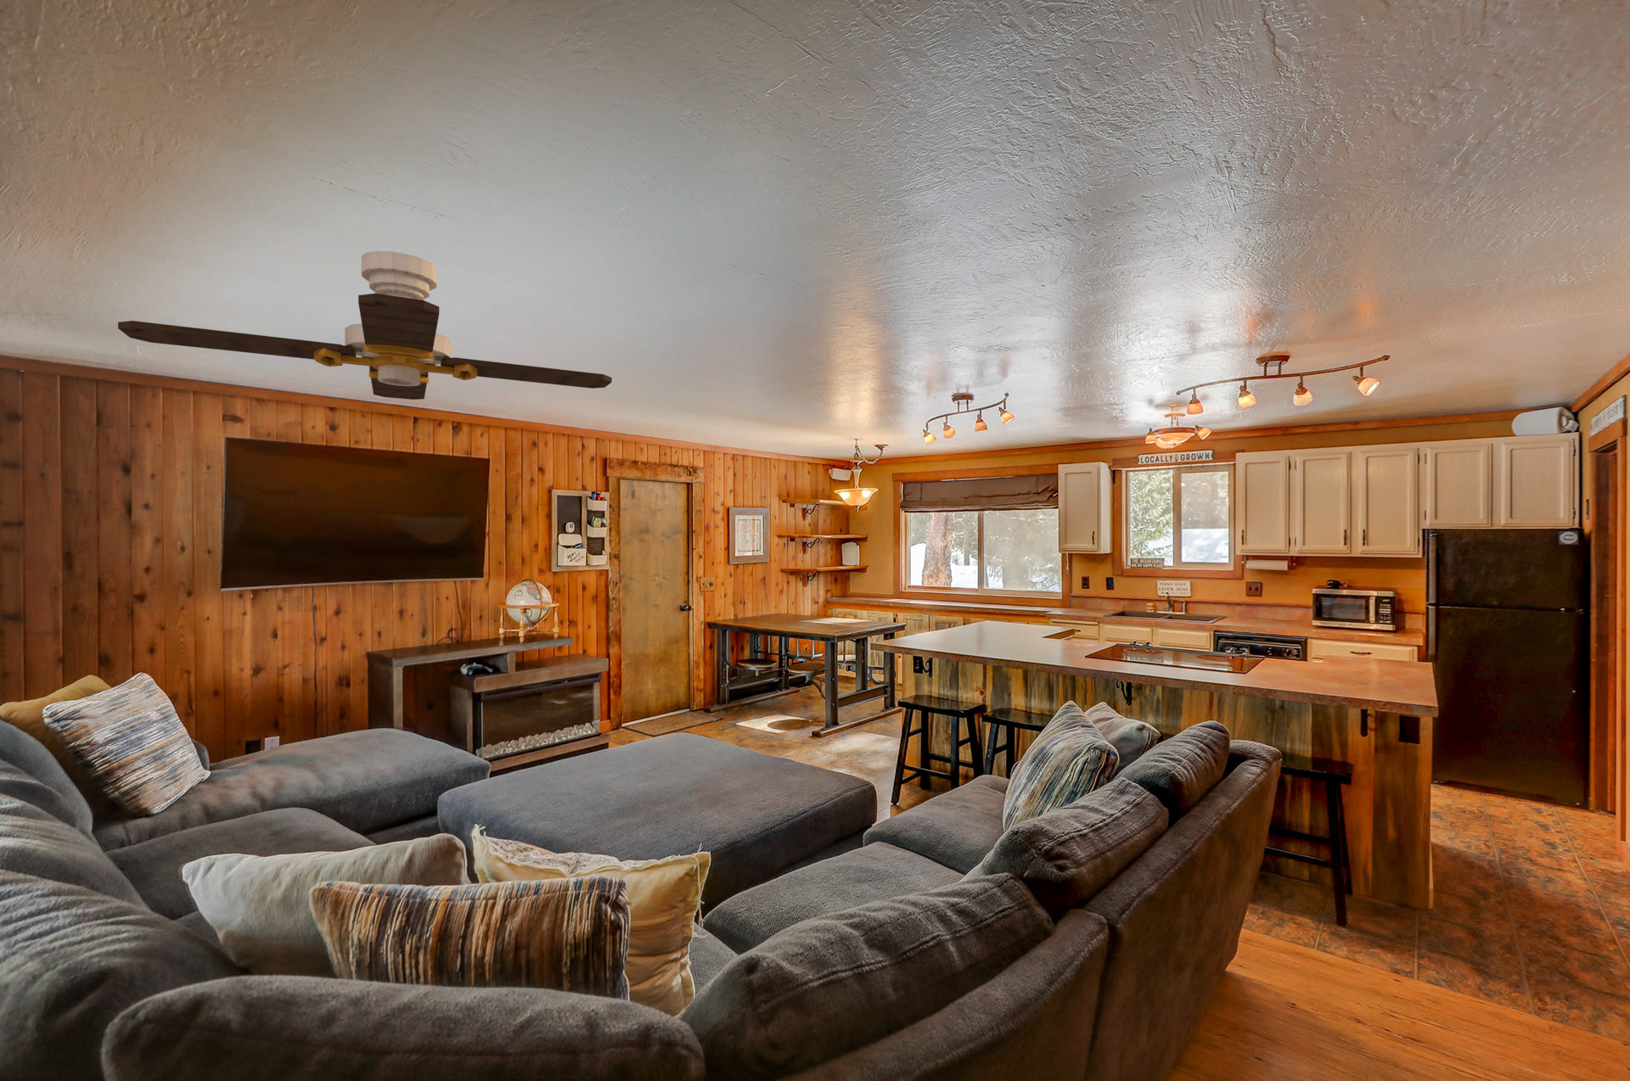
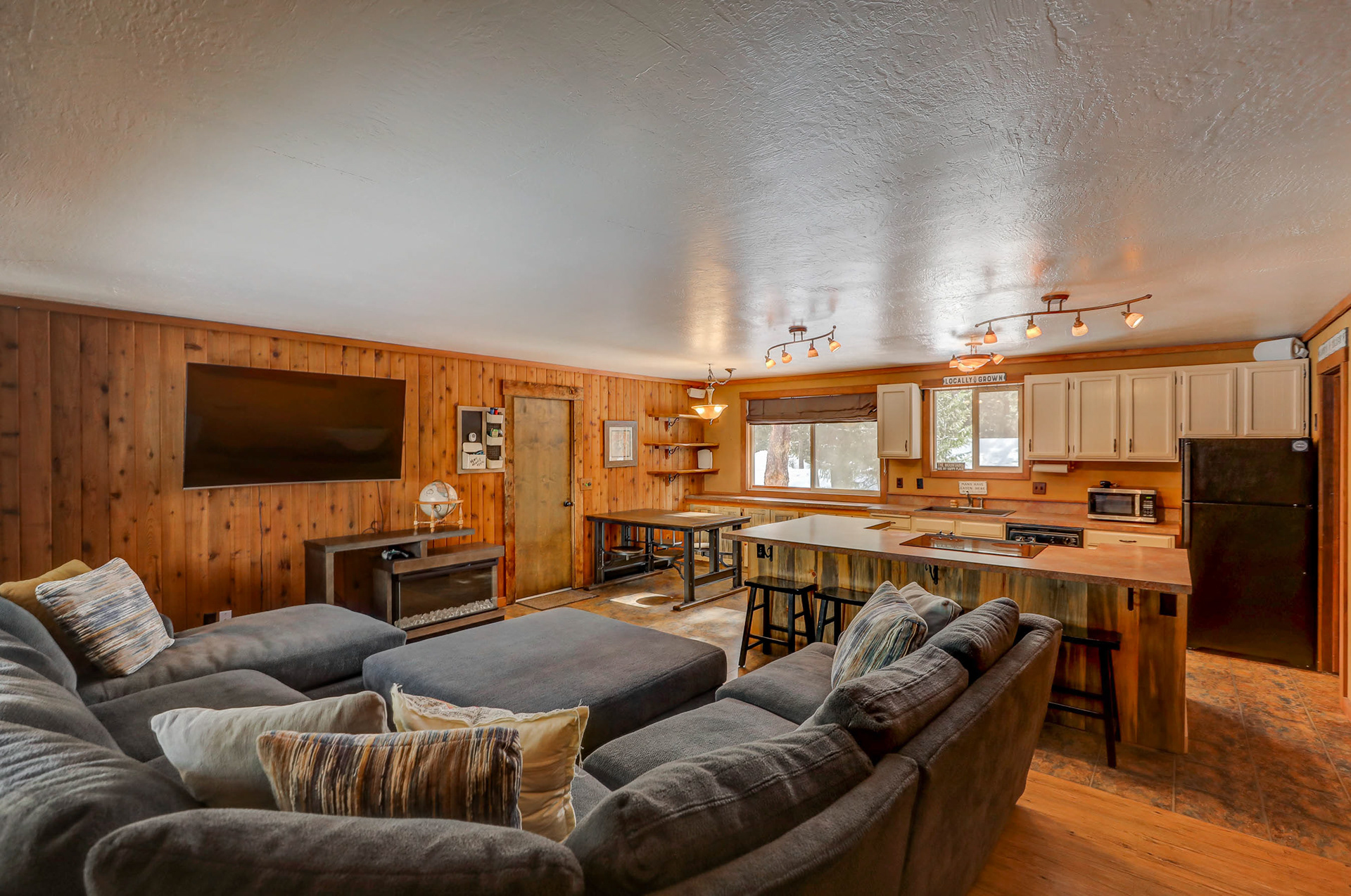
- ceiling fan (399, 322)
